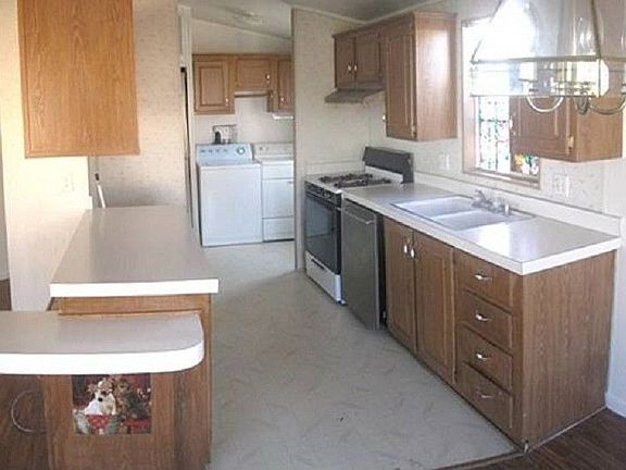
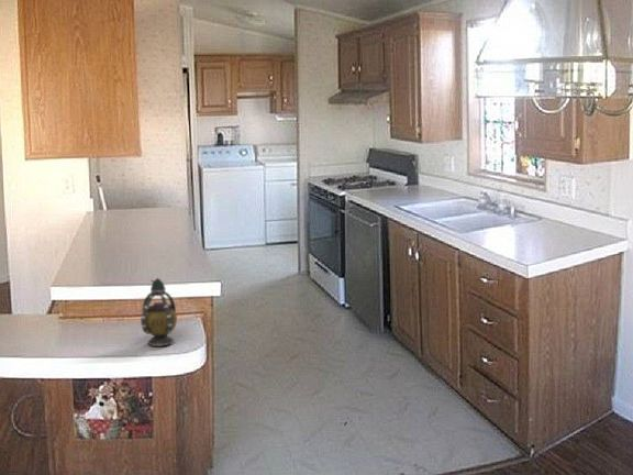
+ teapot (160, 308)
